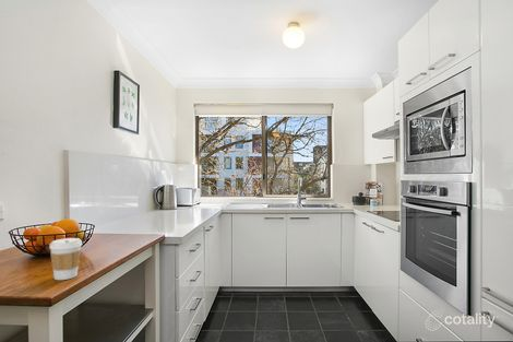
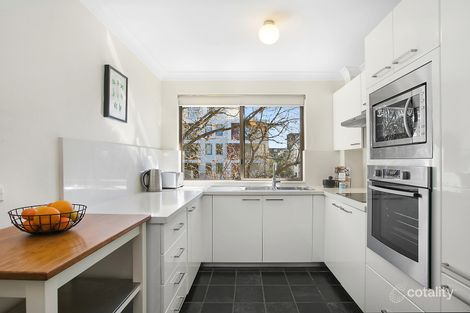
- coffee cup (65, 257)
